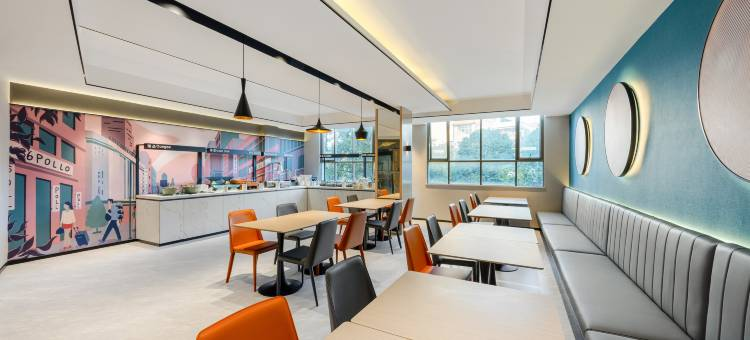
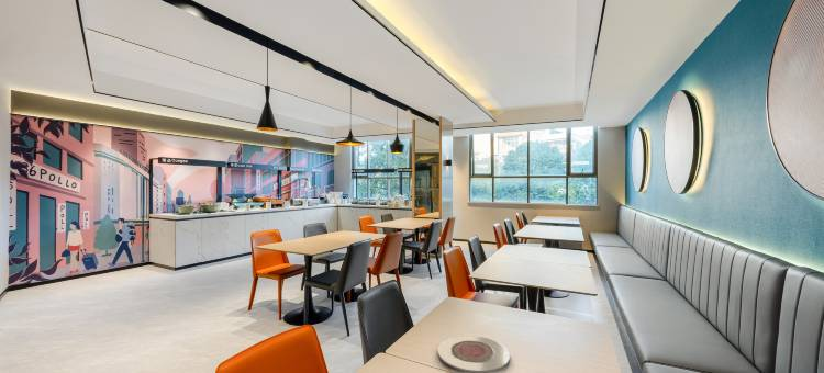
+ plate (472, 351)
